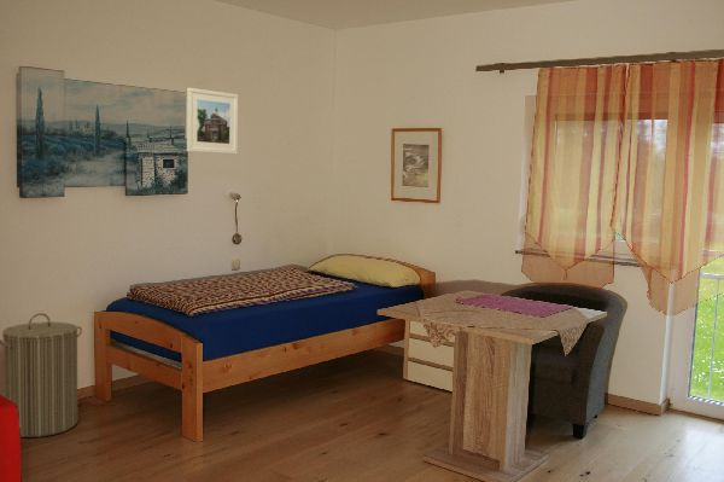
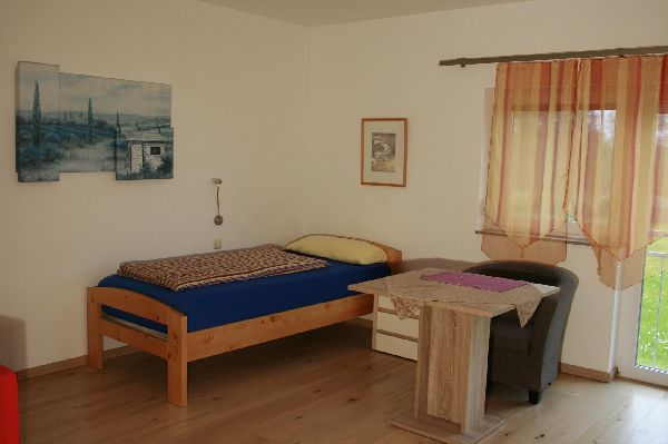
- laundry hamper (41, 370)
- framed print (212, 122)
